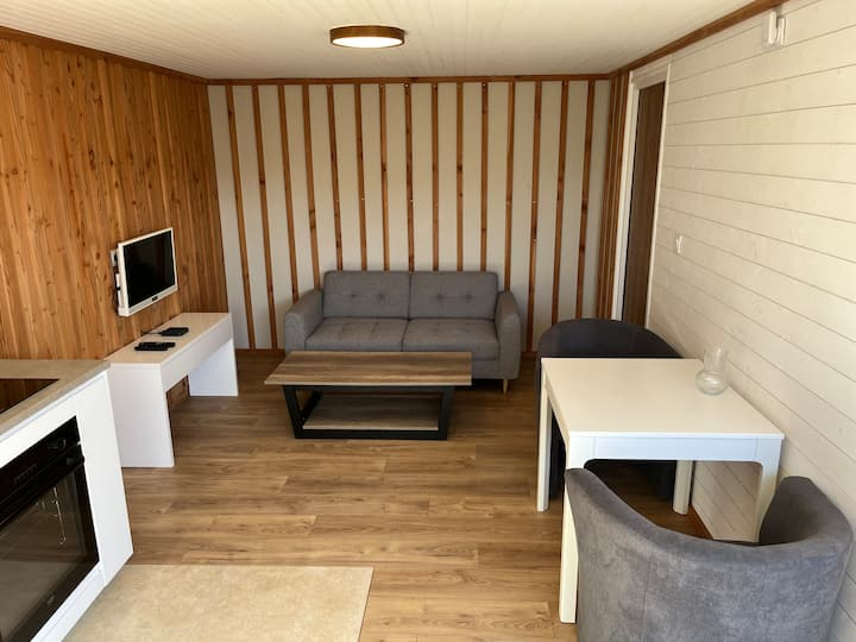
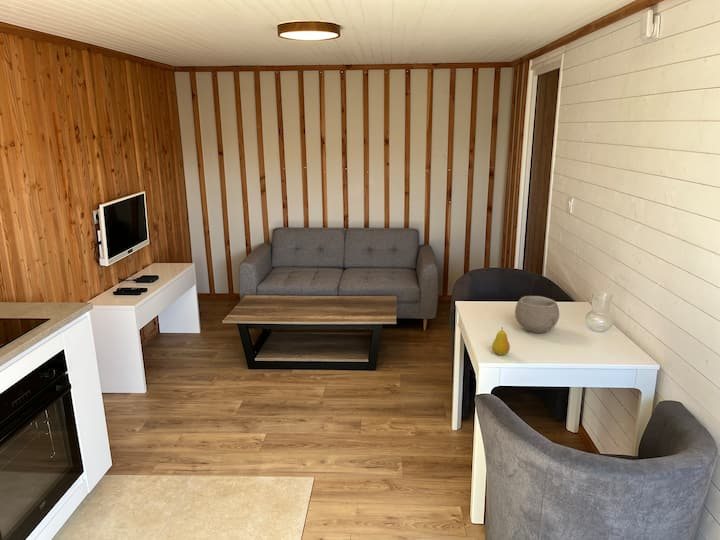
+ fruit (501, 340)
+ bowl (536, 315)
